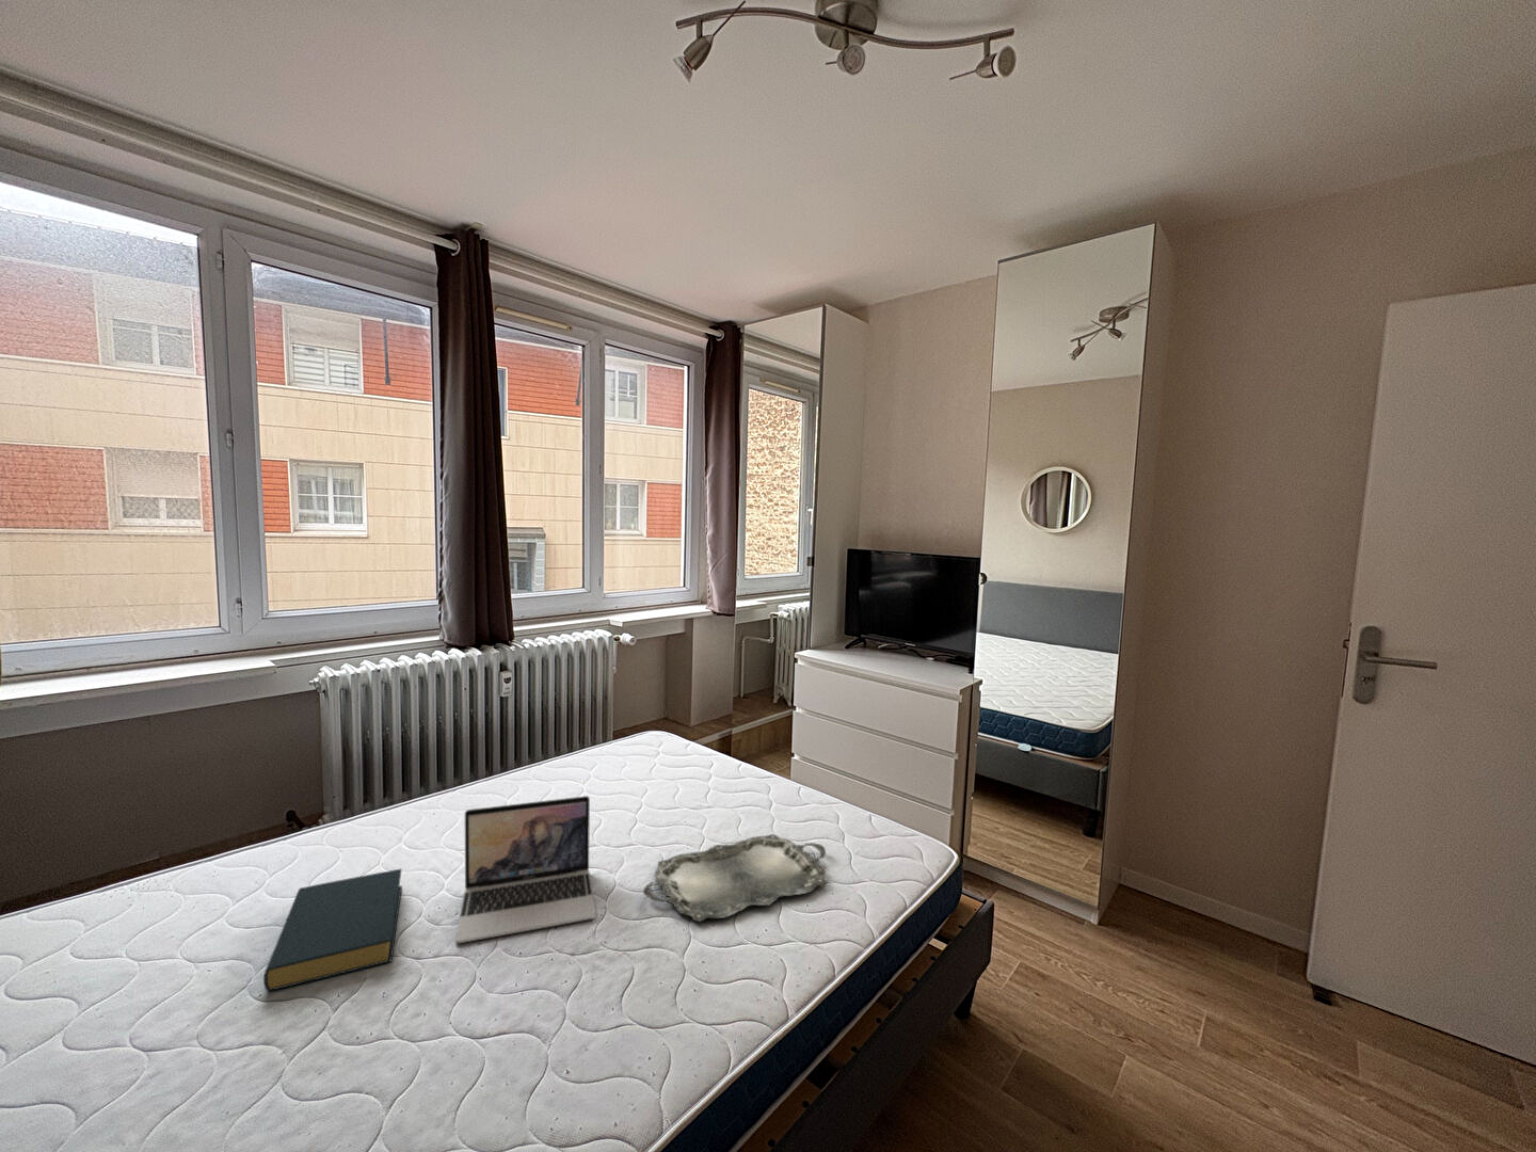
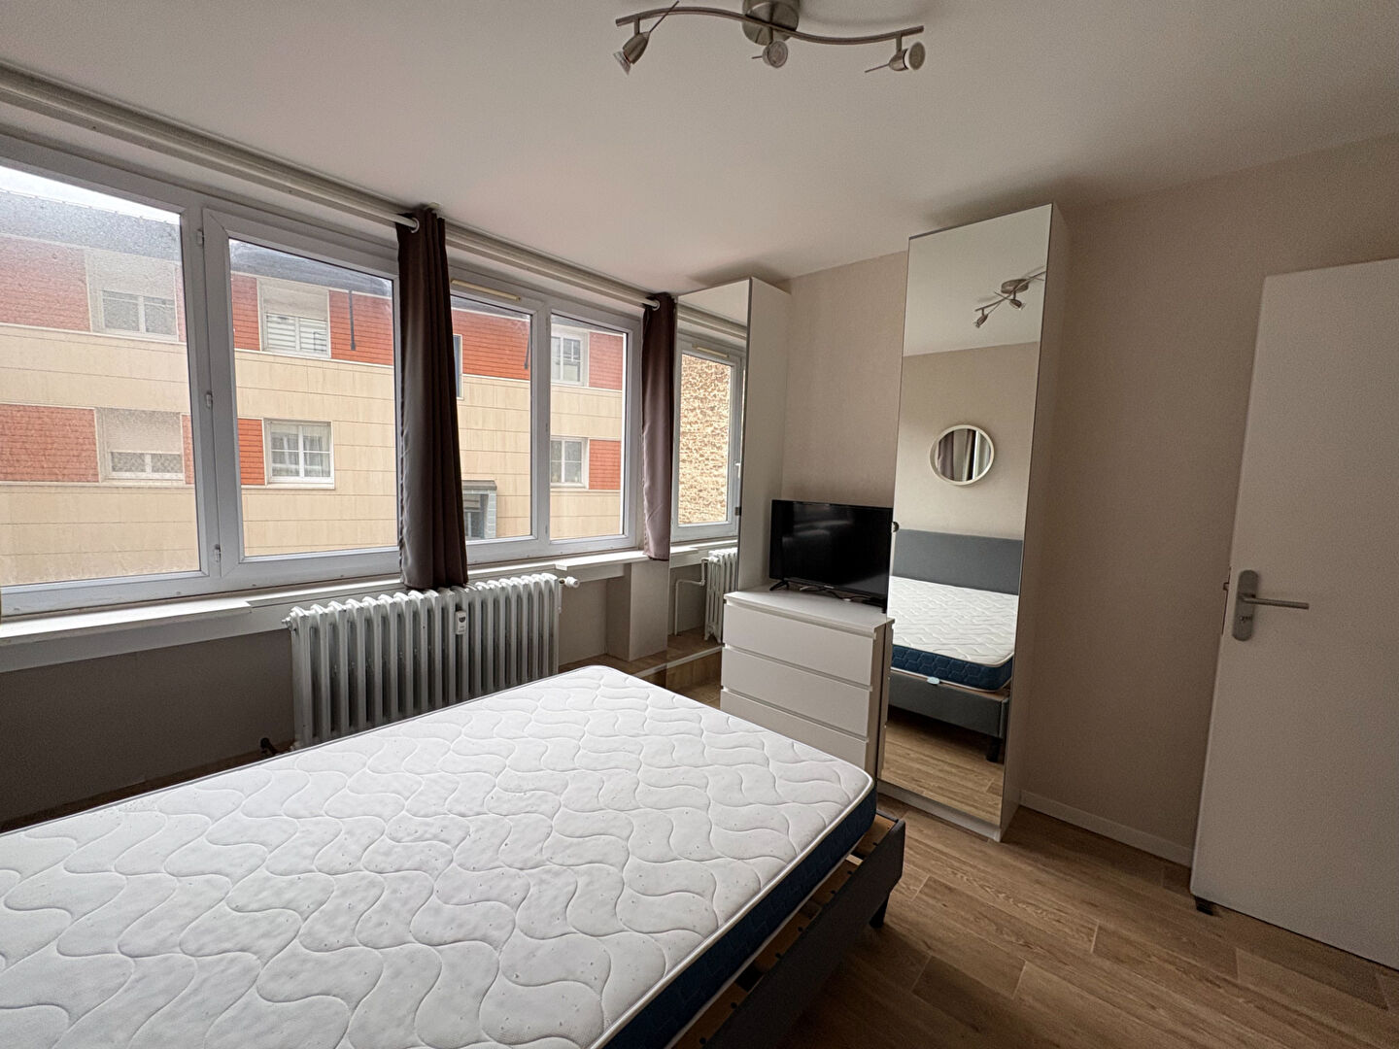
- laptop (529, 863)
- serving tray (740, 872)
- hardback book (341, 922)
